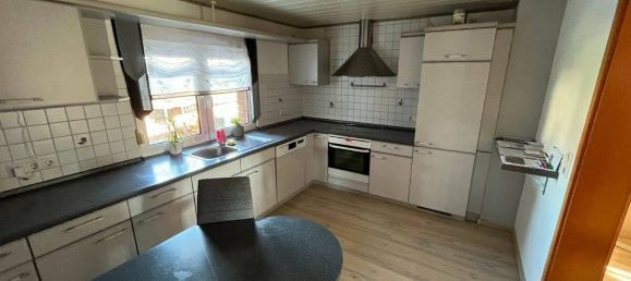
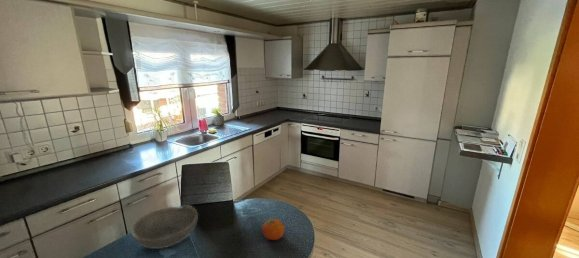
+ fruit (273, 229)
+ bowl (167, 228)
